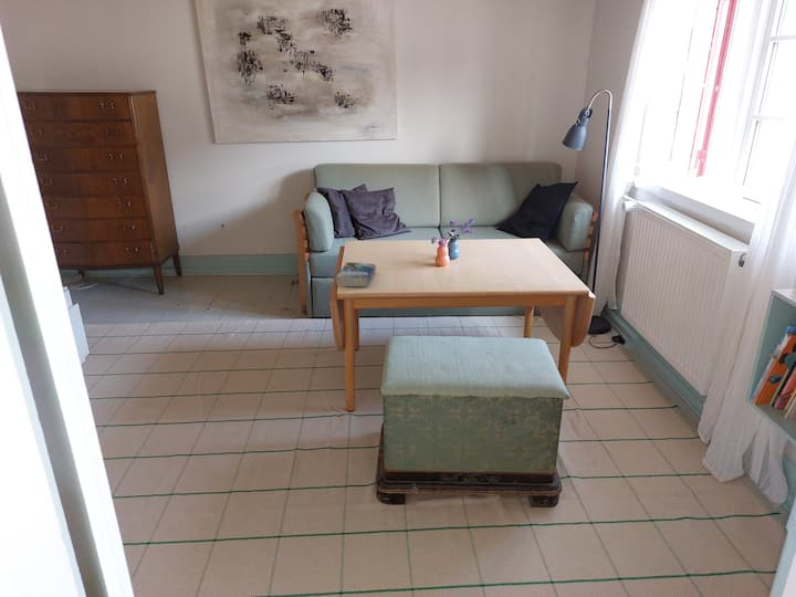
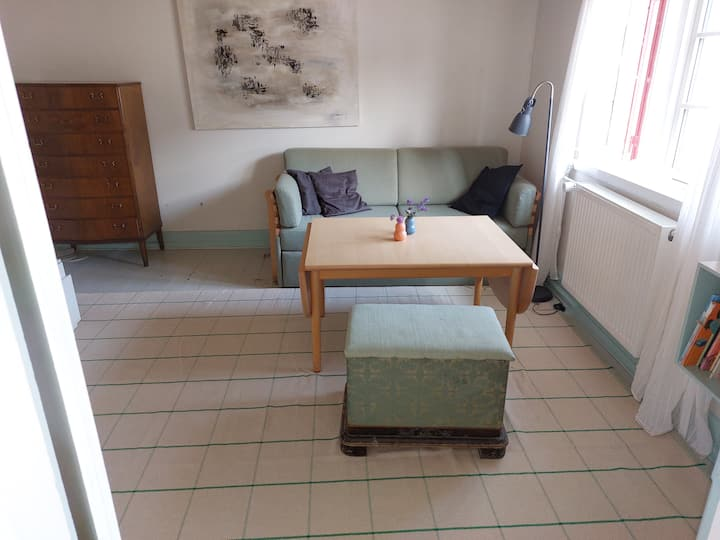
- book (356, 273)
